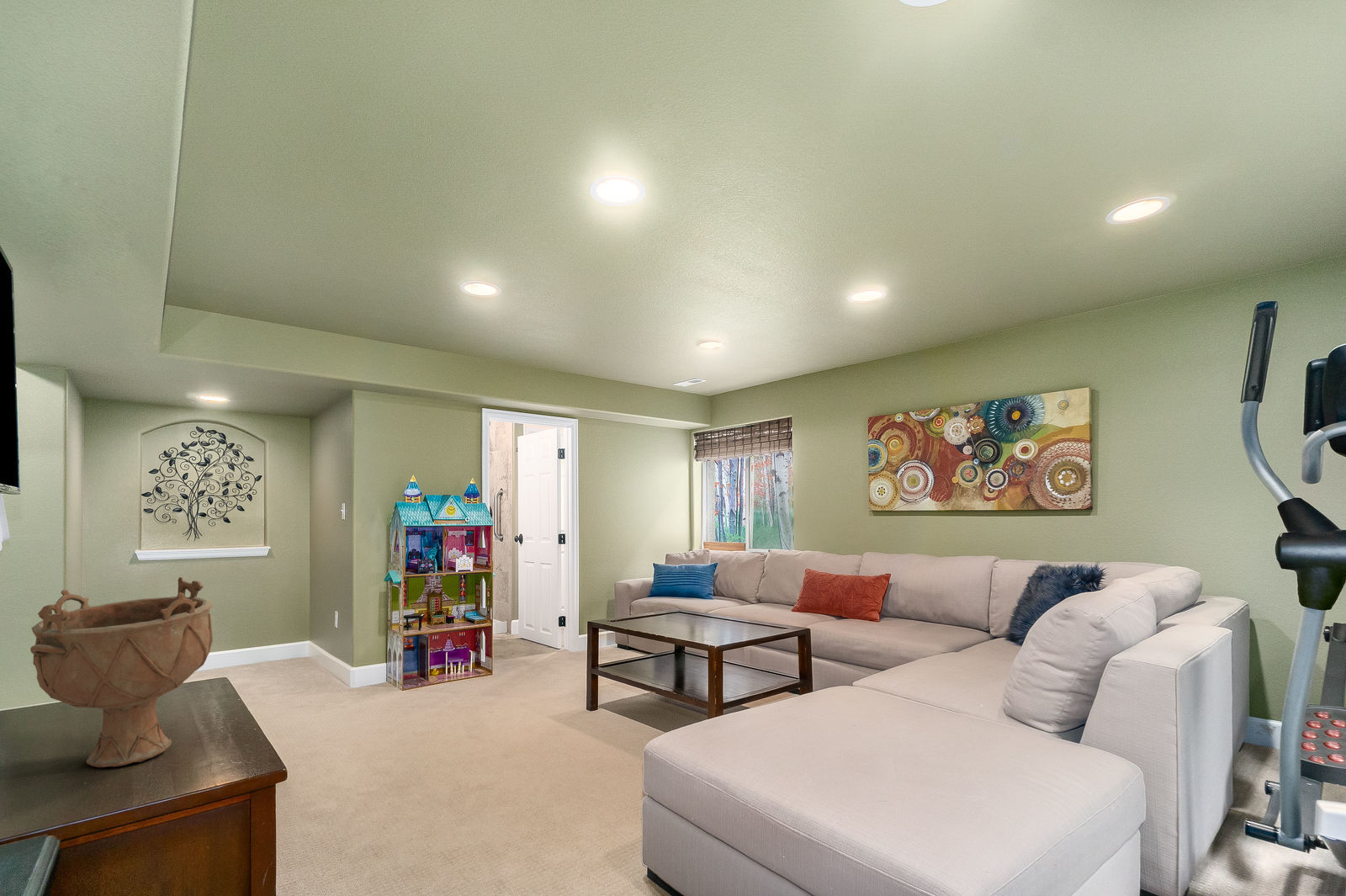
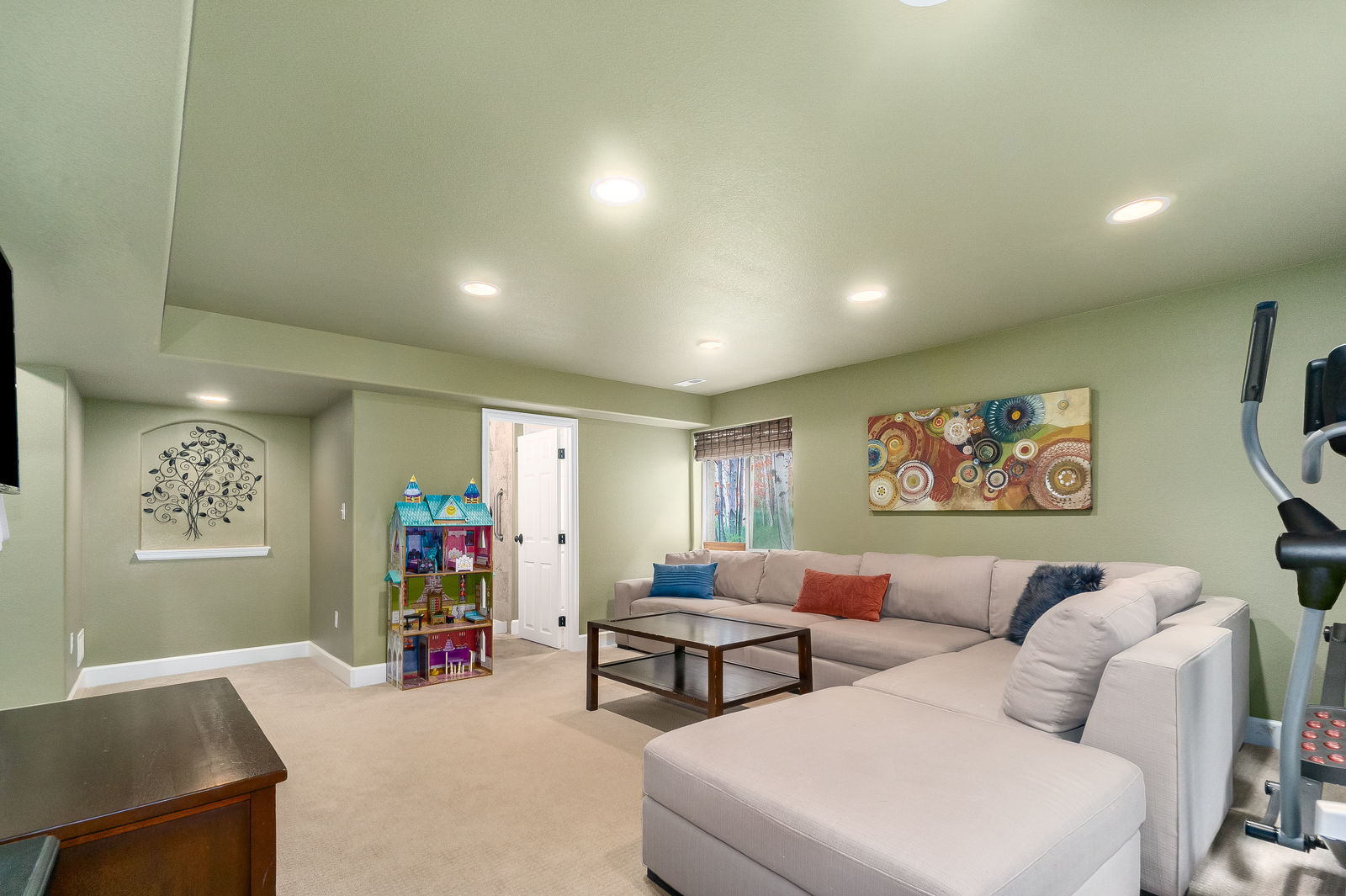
- decorative bowl (126, 671)
